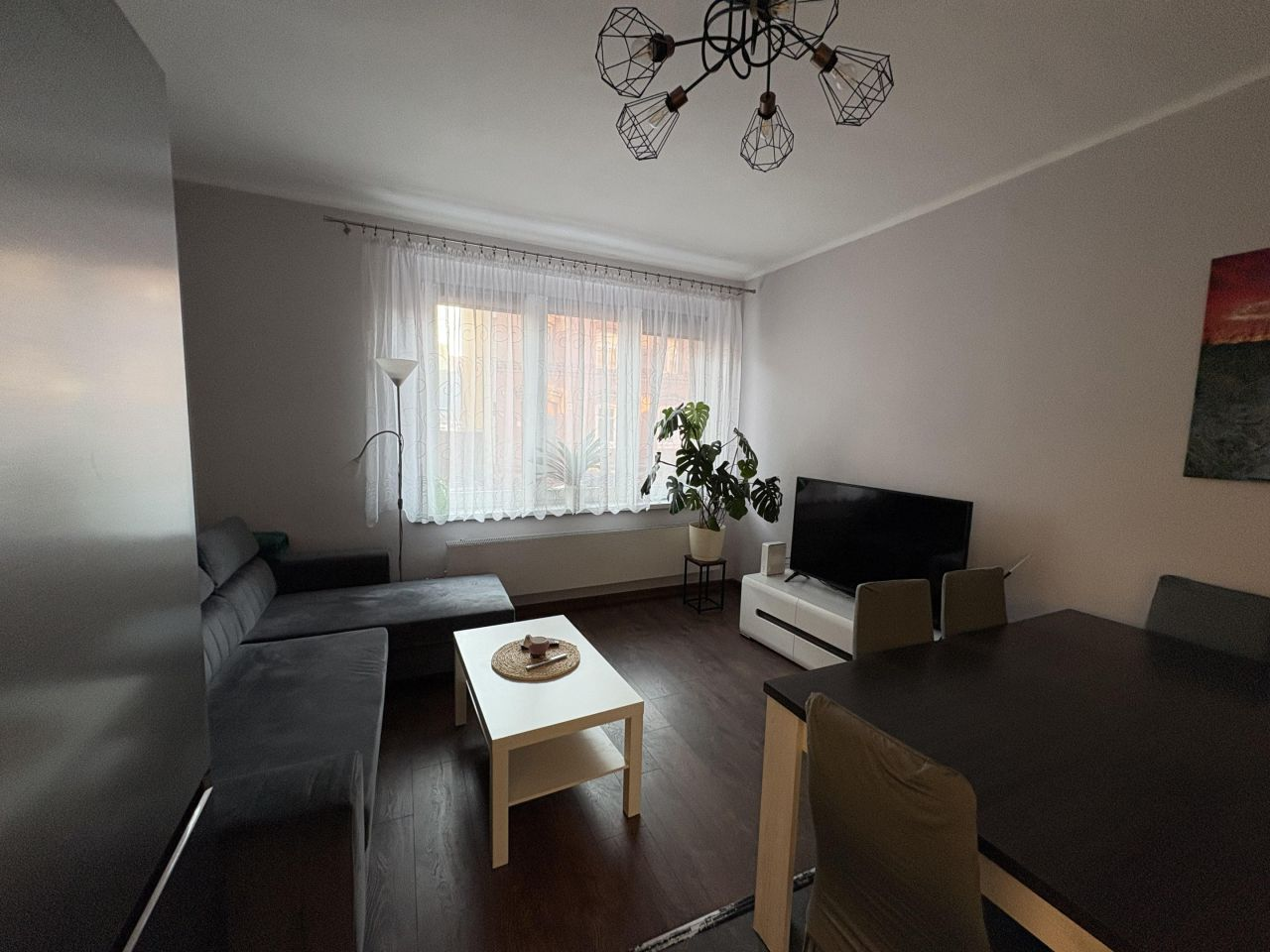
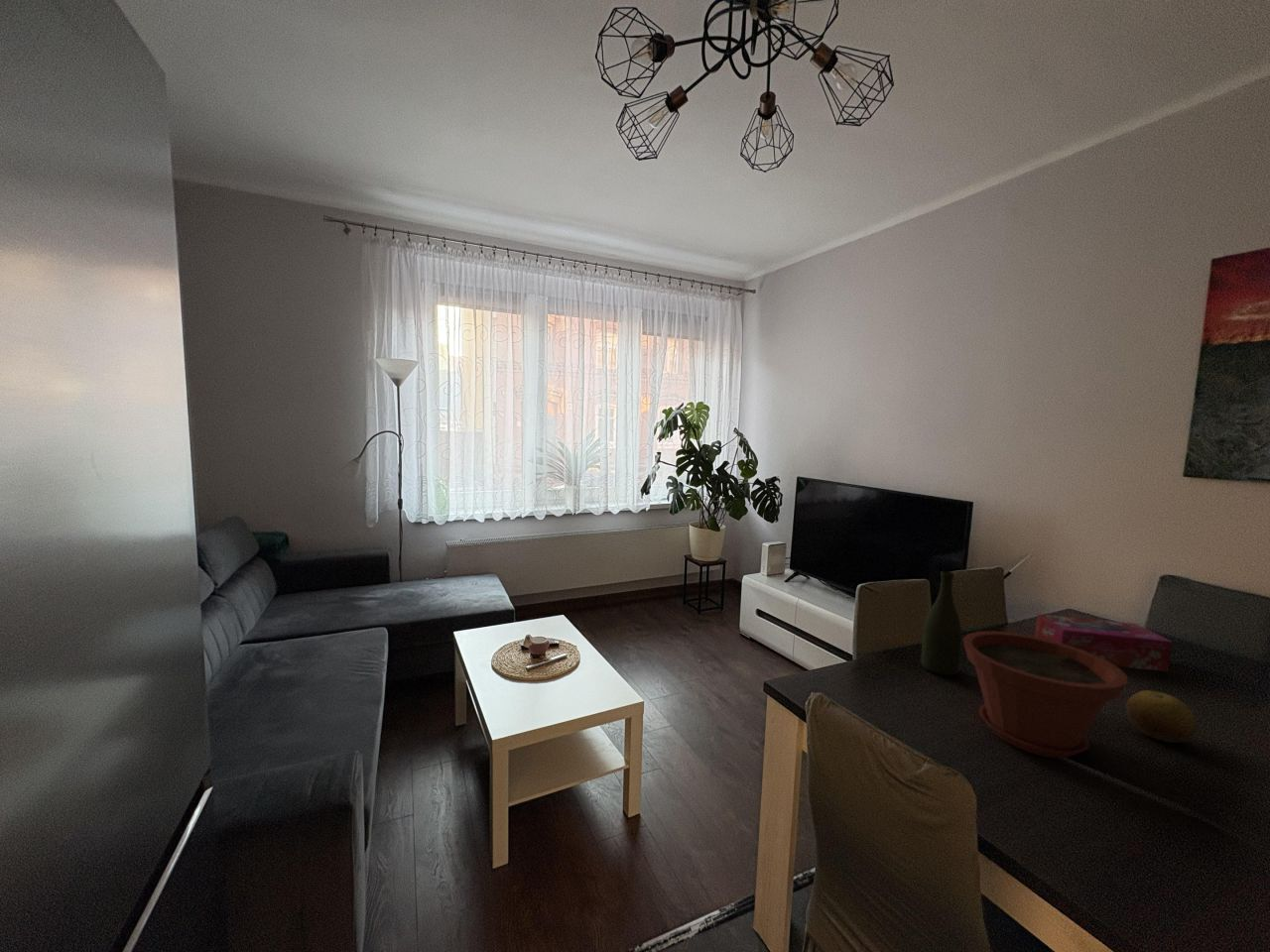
+ bottle (943, 621)
+ plant pot (1034, 696)
+ fruit (1160, 716)
+ tissue box (1098, 641)
